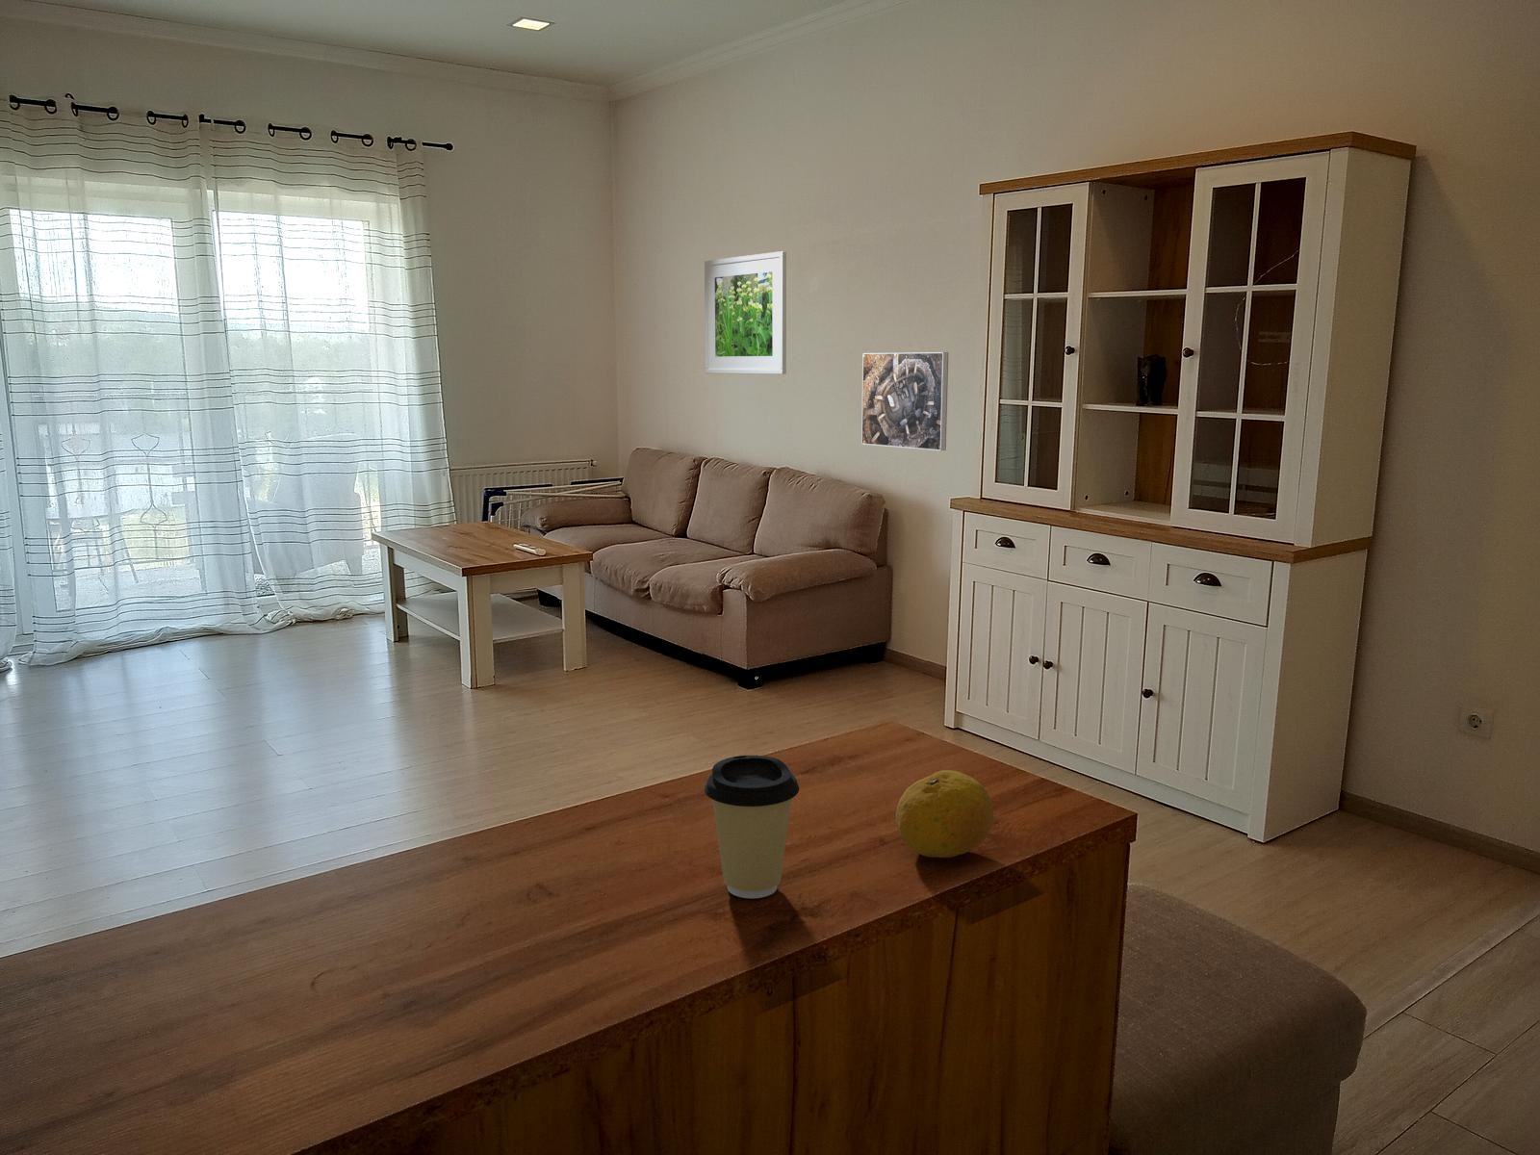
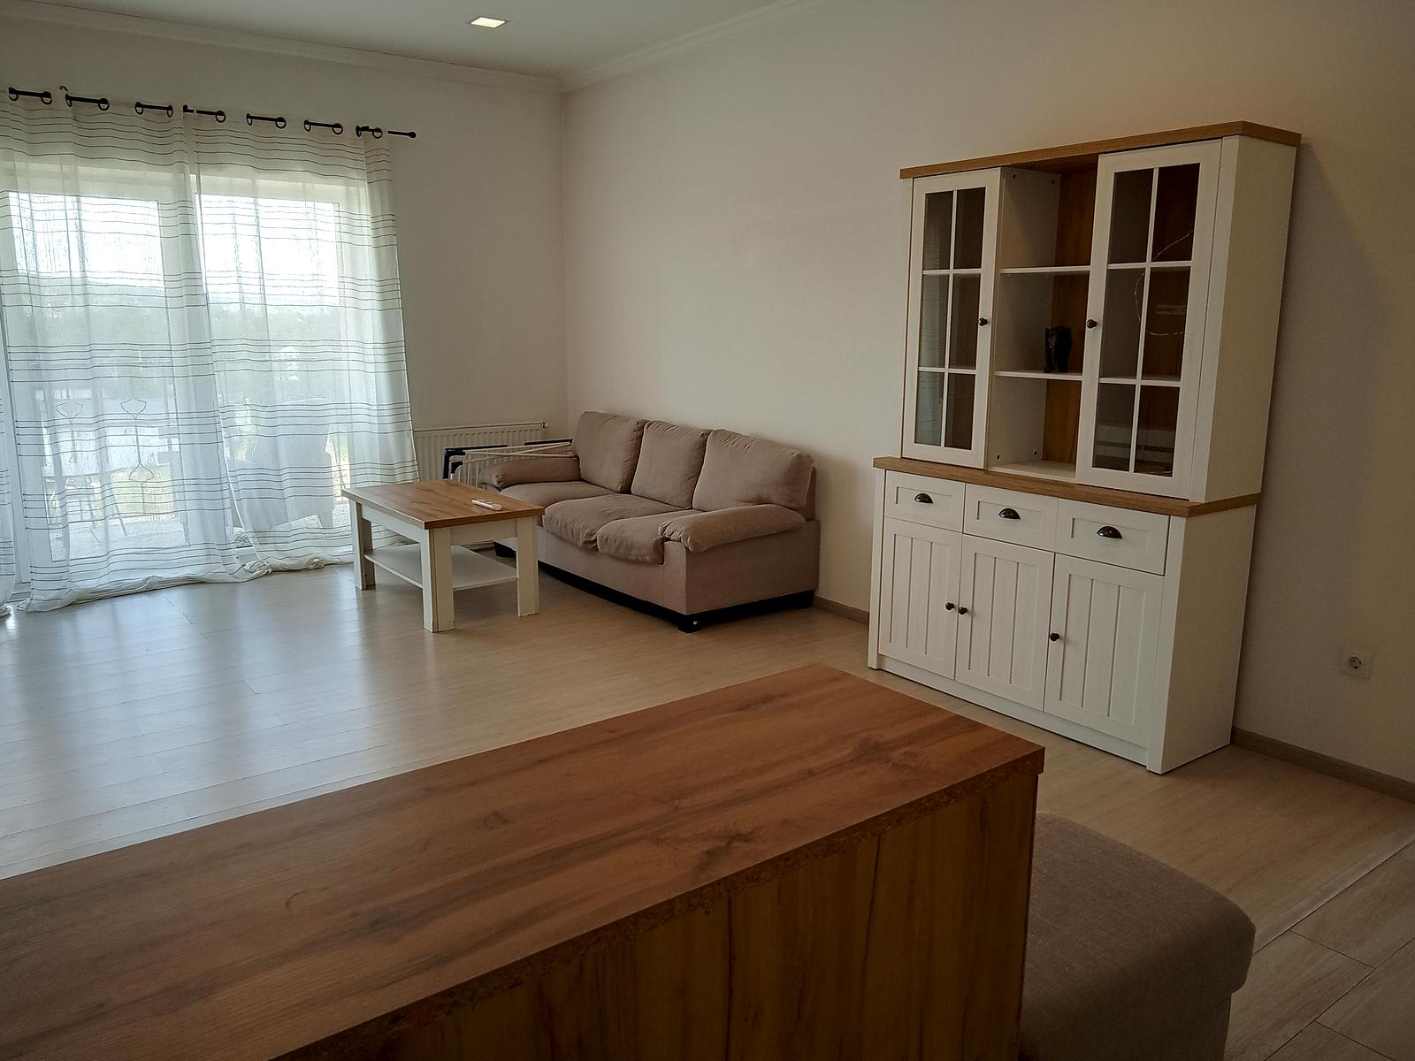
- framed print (903, 399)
- fruit (945, 813)
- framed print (743, 315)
- coffee cup (752, 827)
